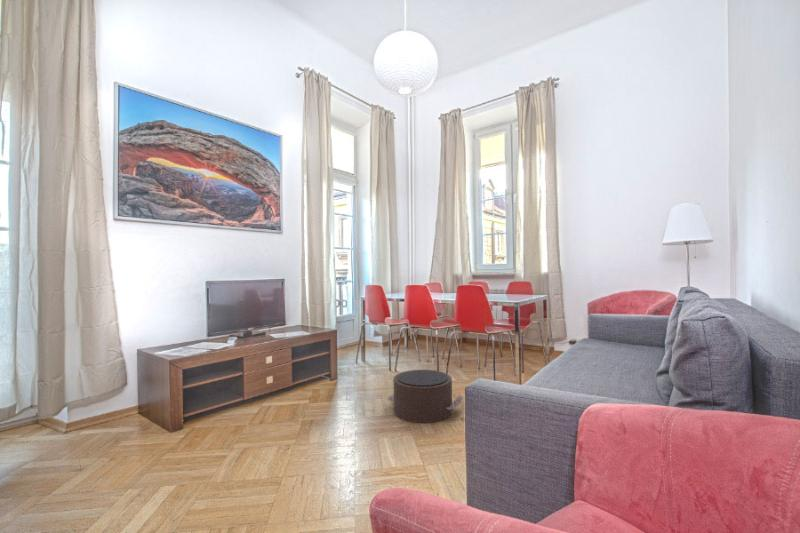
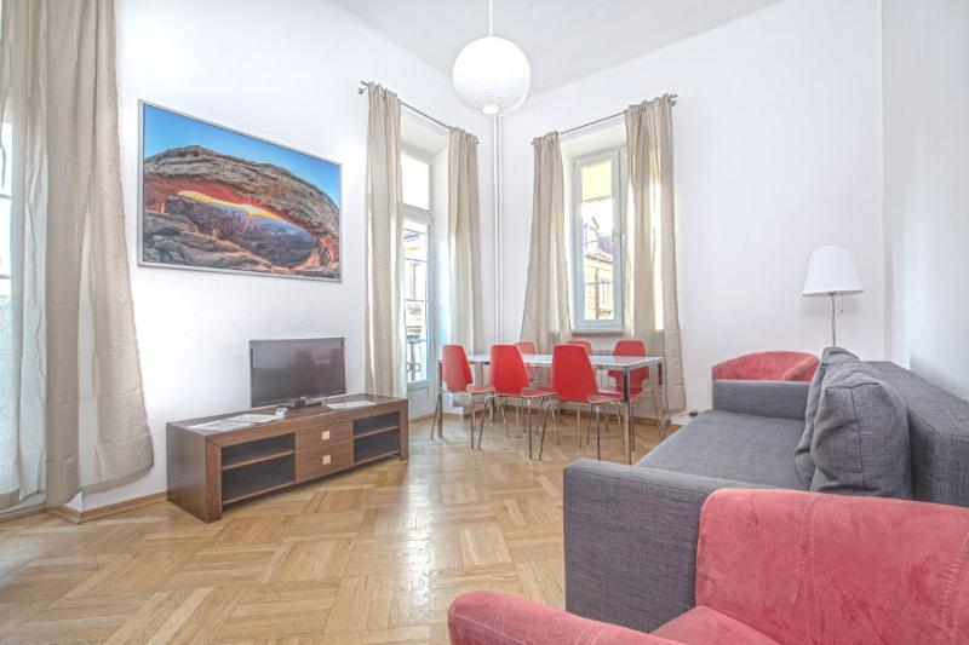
- pouf (425, 392)
